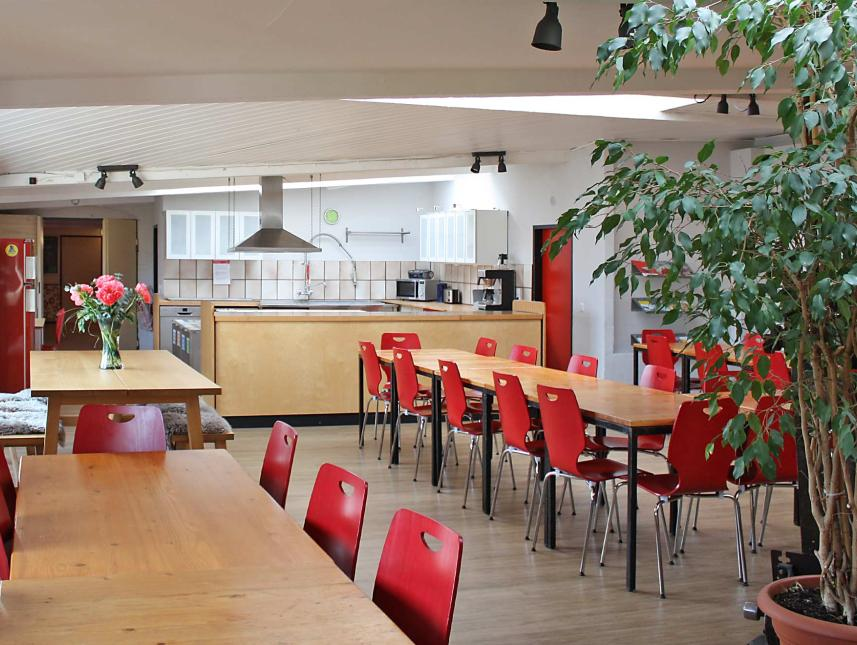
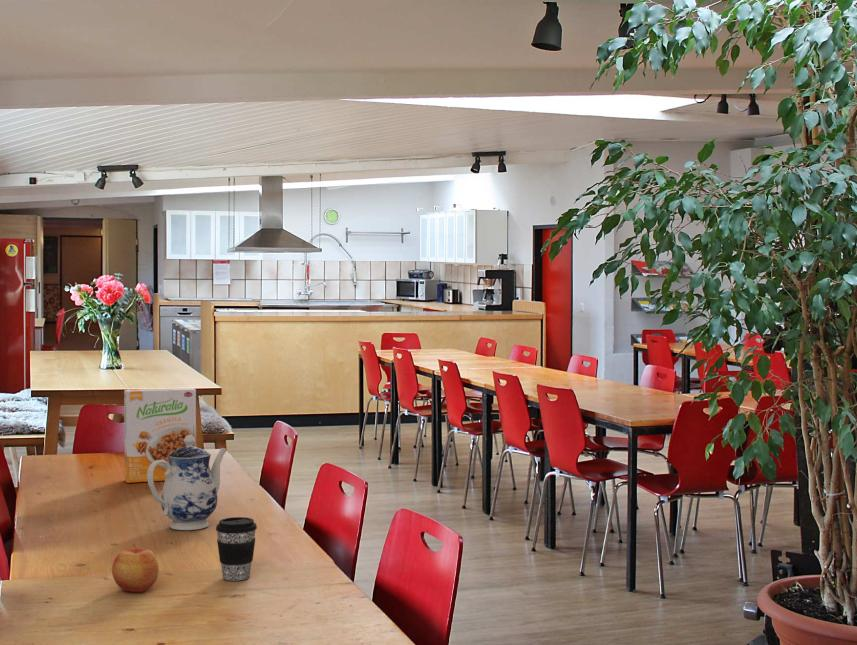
+ apple (135, 567)
+ cereal box (160, 434)
+ teapot (189, 480)
+ coffee cup (236, 548)
